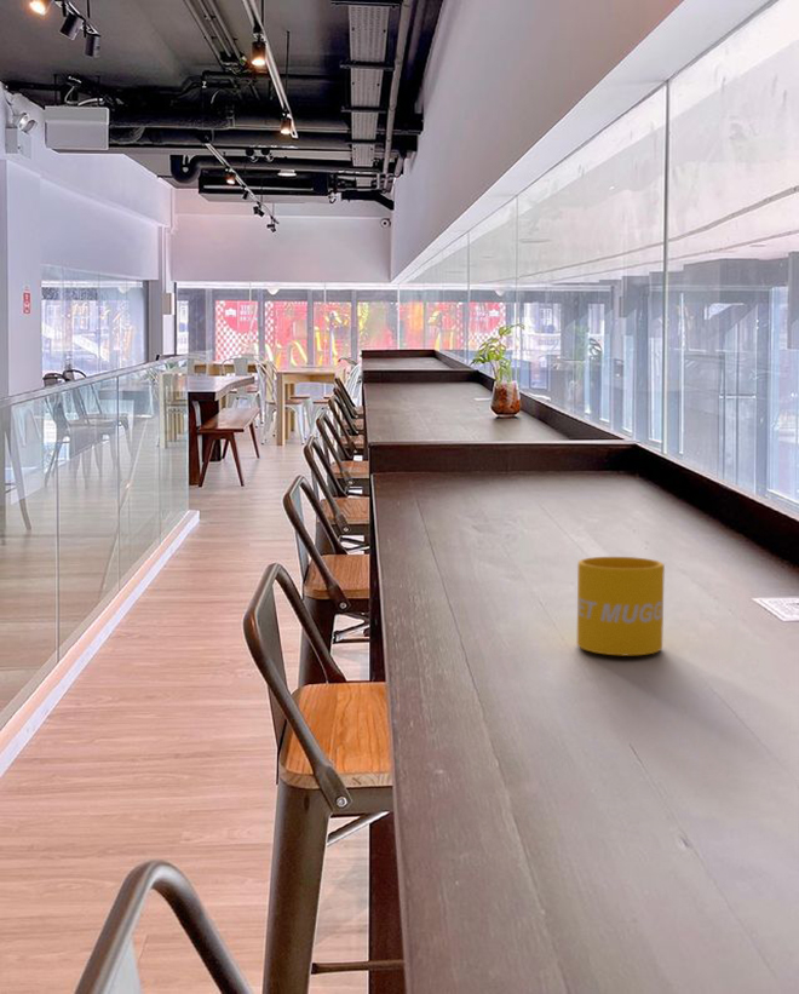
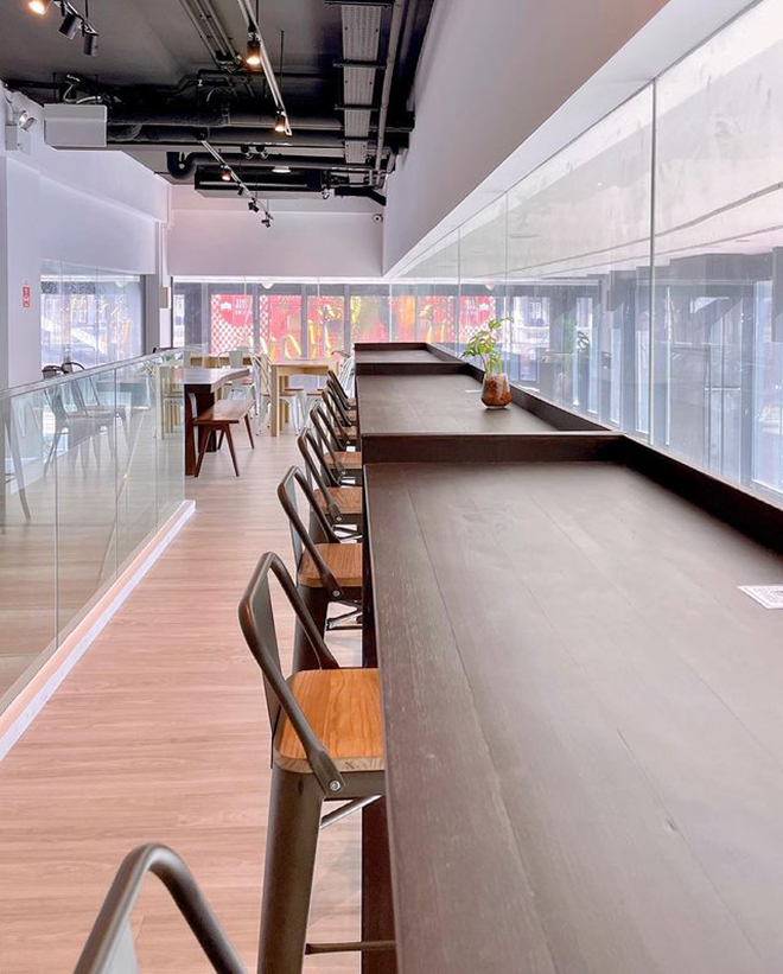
- mug (617, 601)
